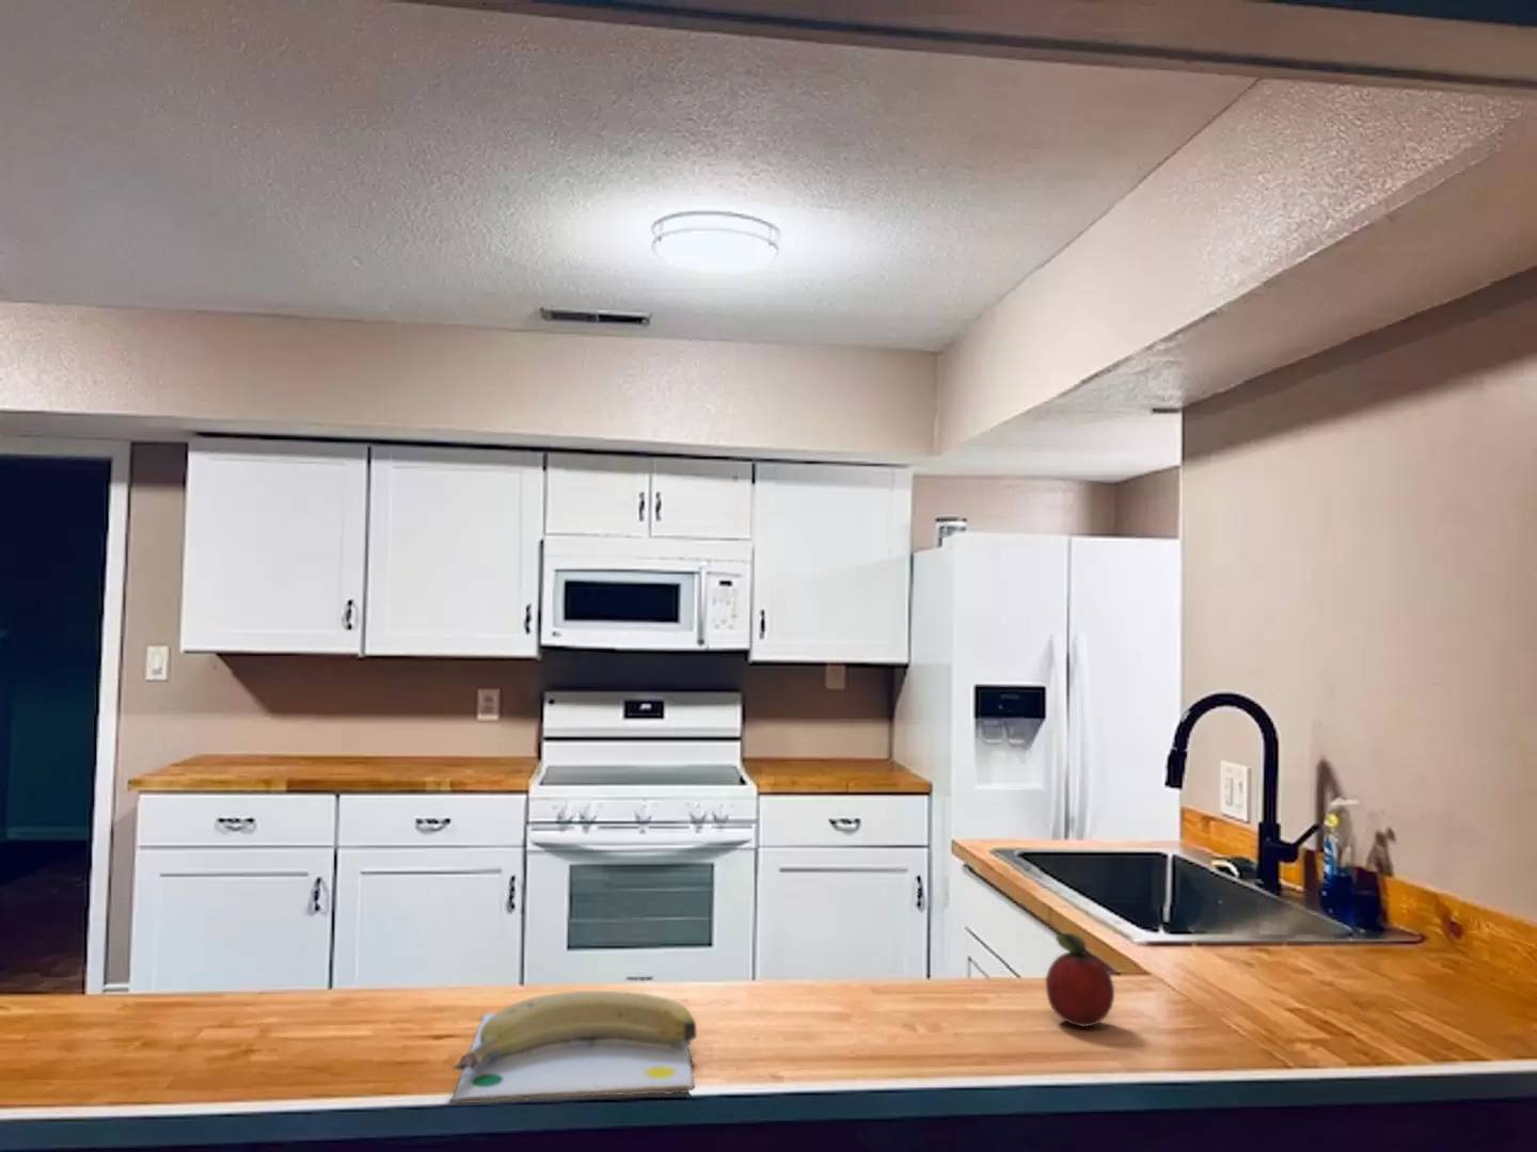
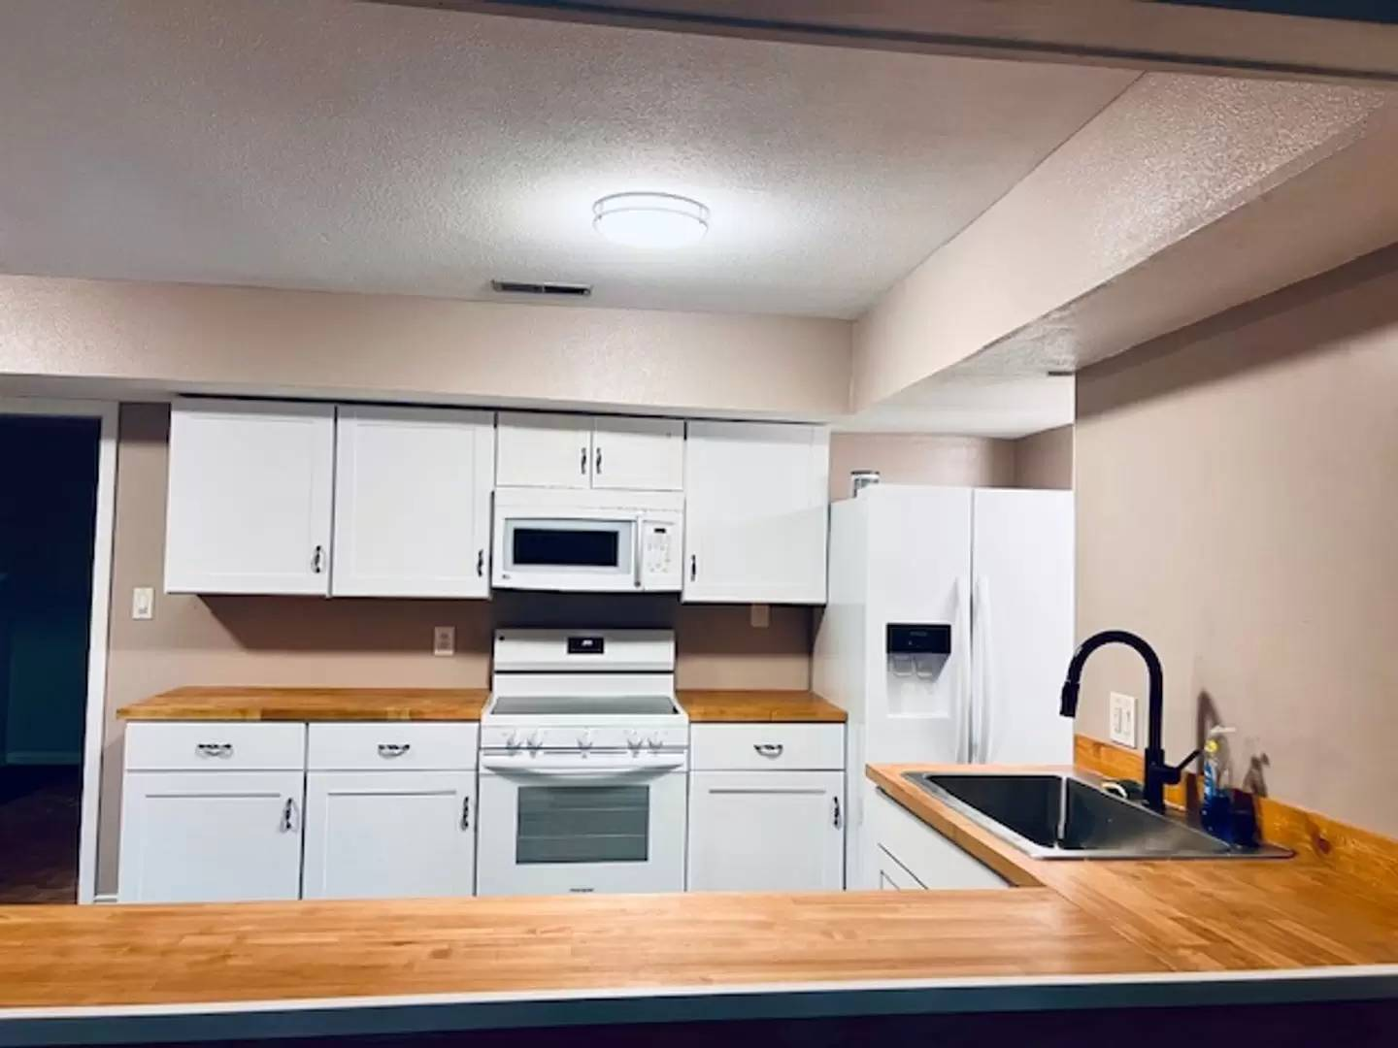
- fruit (1078, 980)
- banana (581, 1026)
